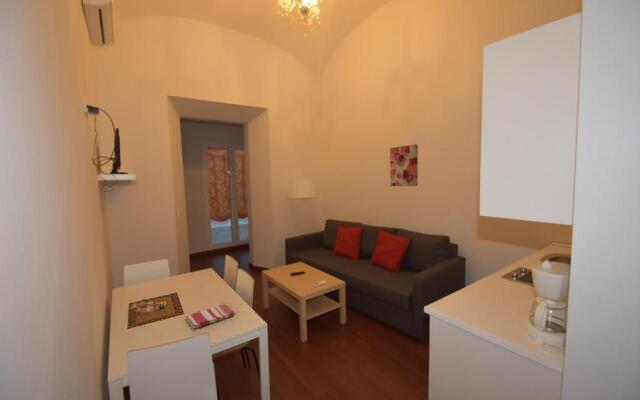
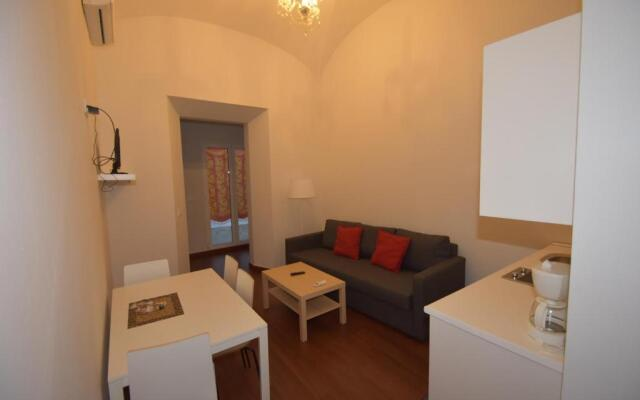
- dish towel (210, 314)
- wall art (403, 166)
